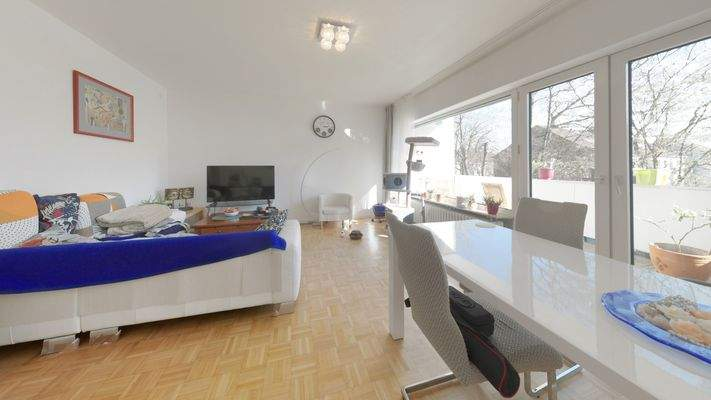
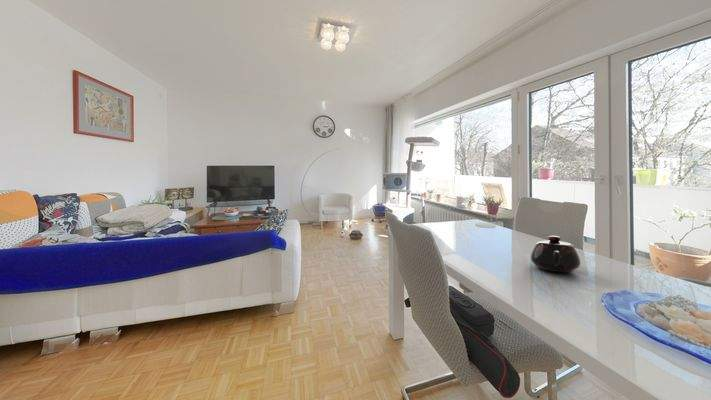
+ teapot (554, 252)
